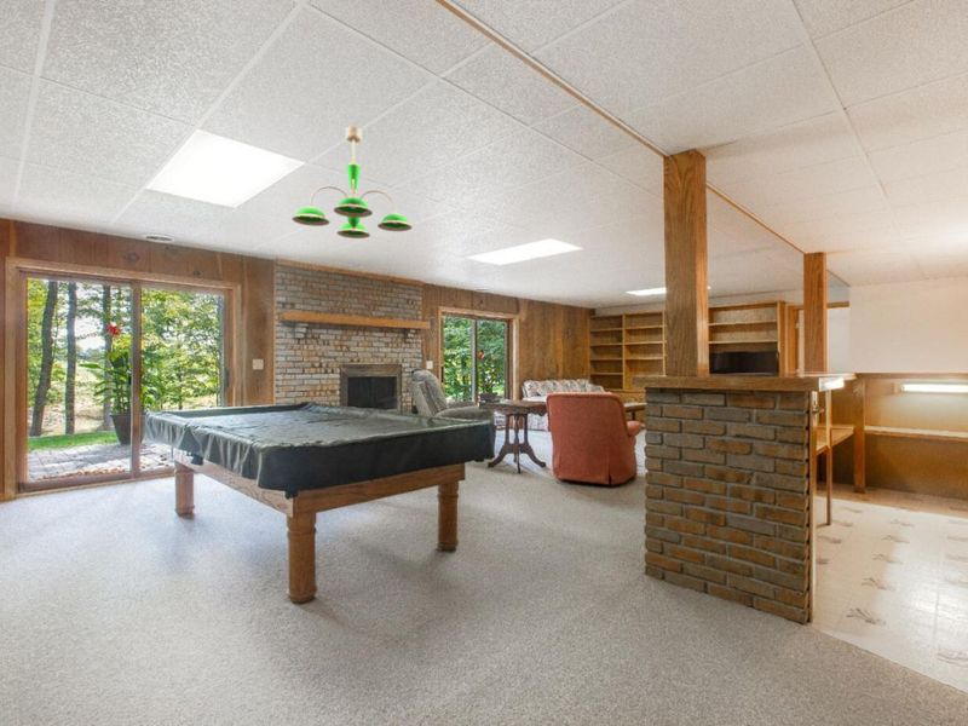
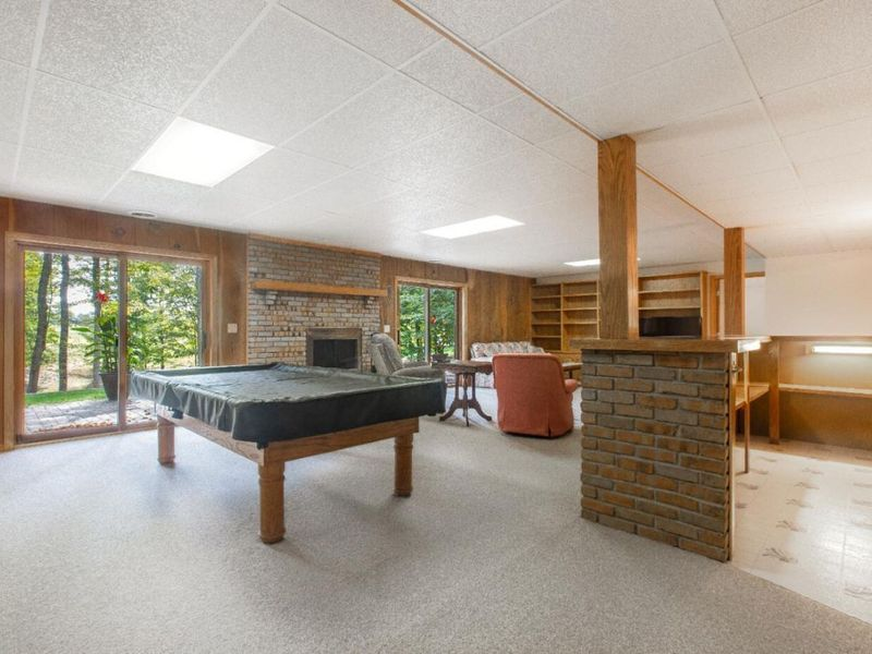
- ceiling light fixture (353, 179)
